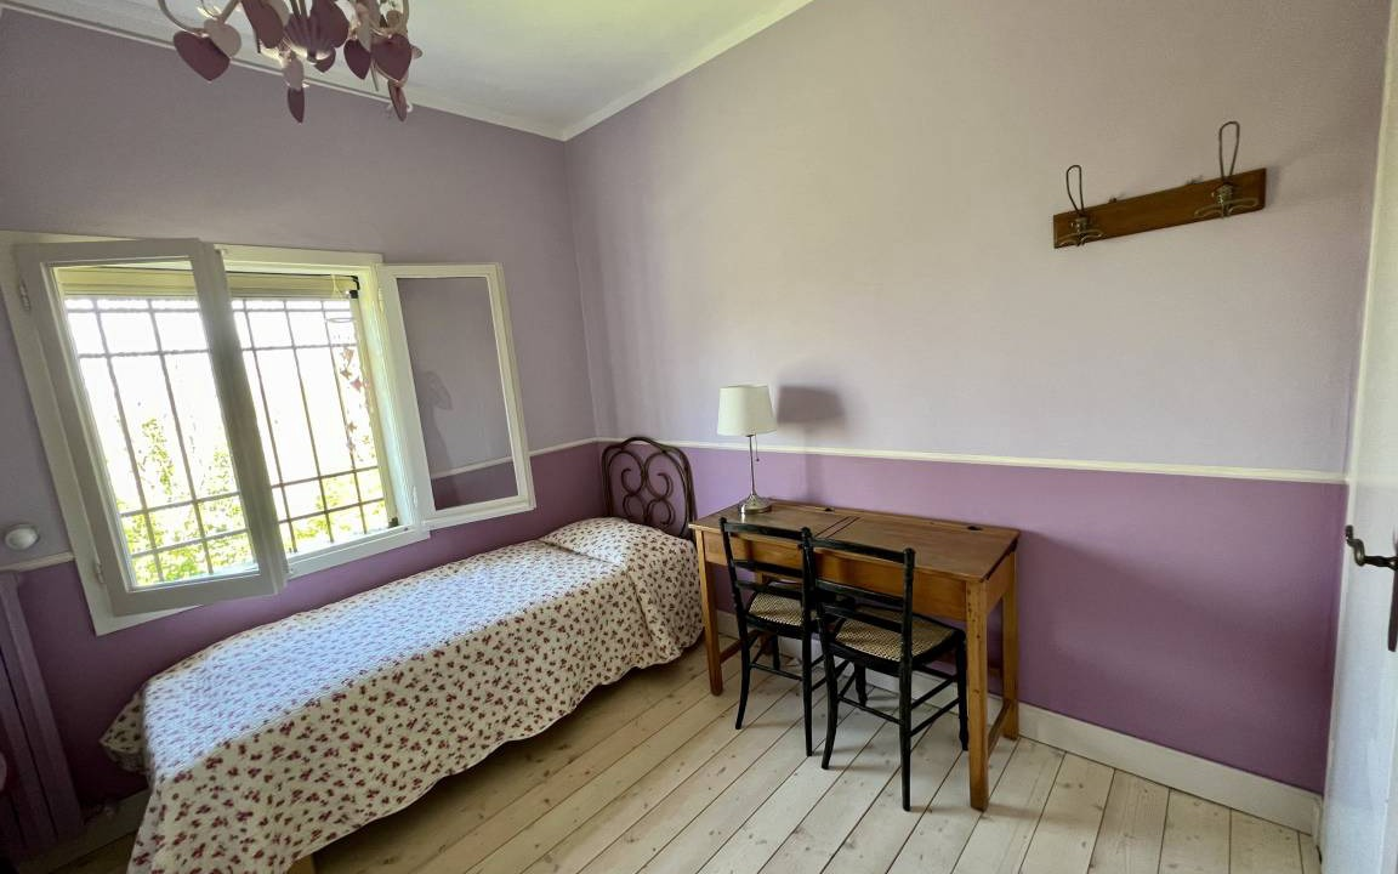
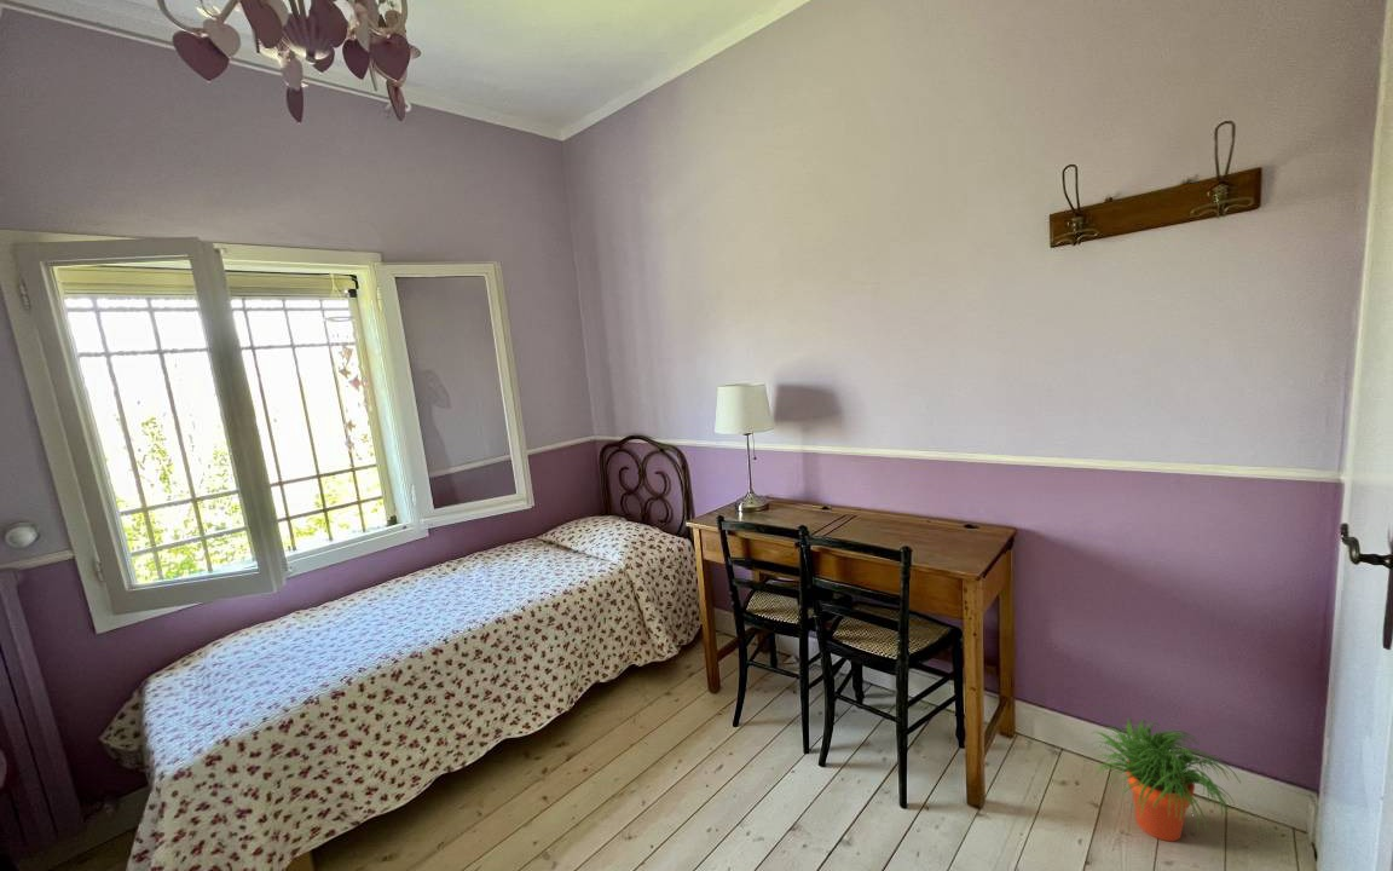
+ potted plant (1158, 781)
